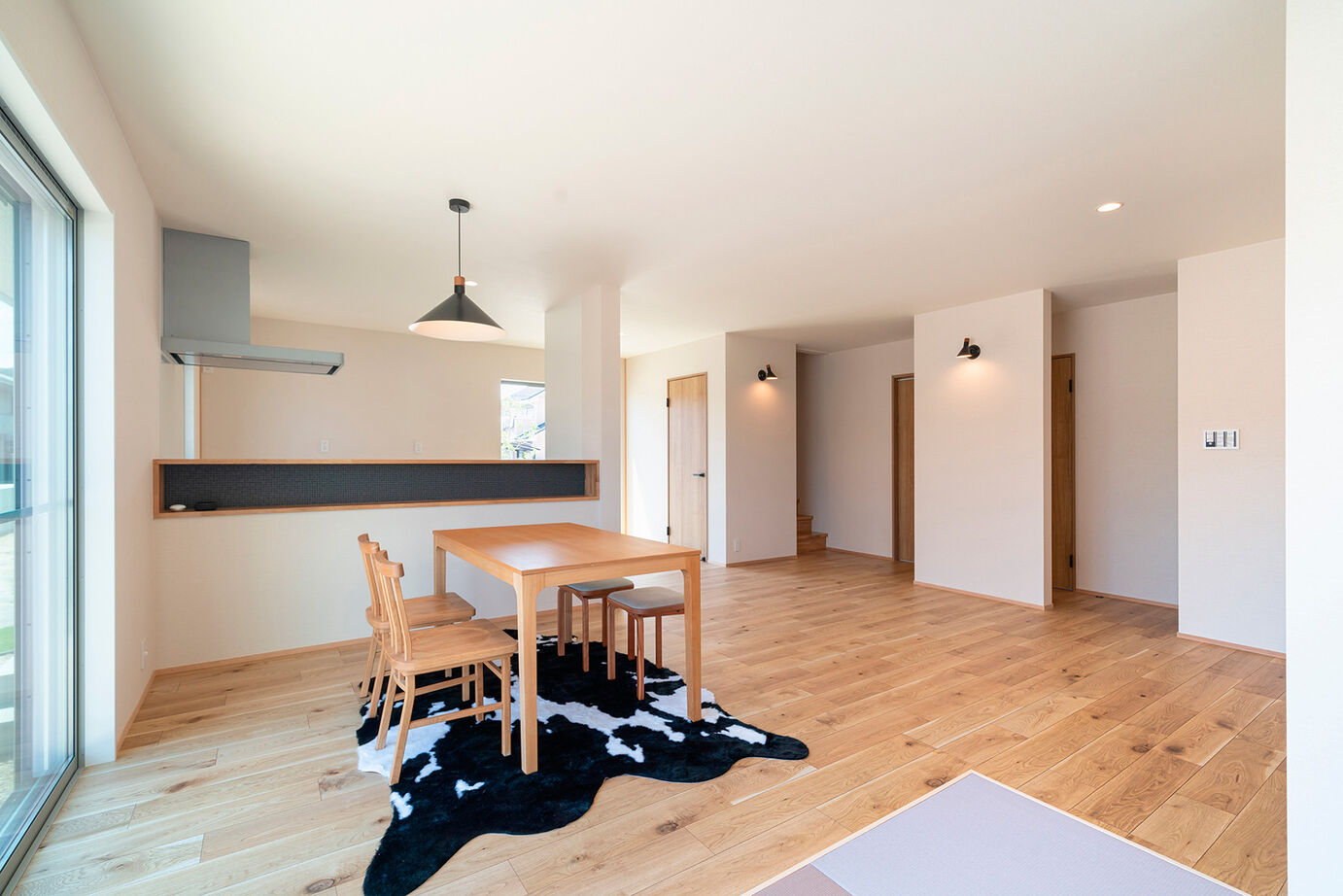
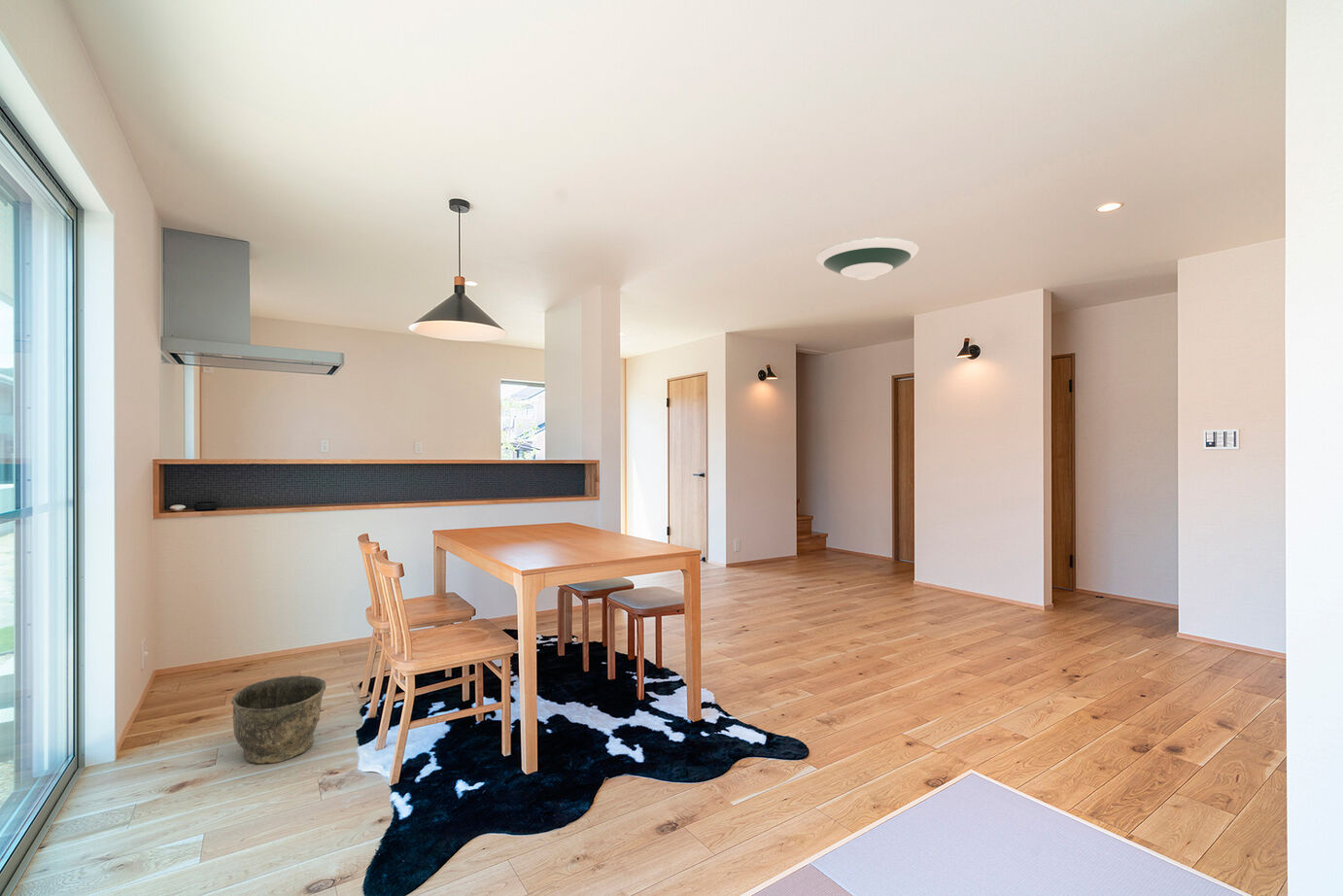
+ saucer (866, 265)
+ bucket (278, 718)
